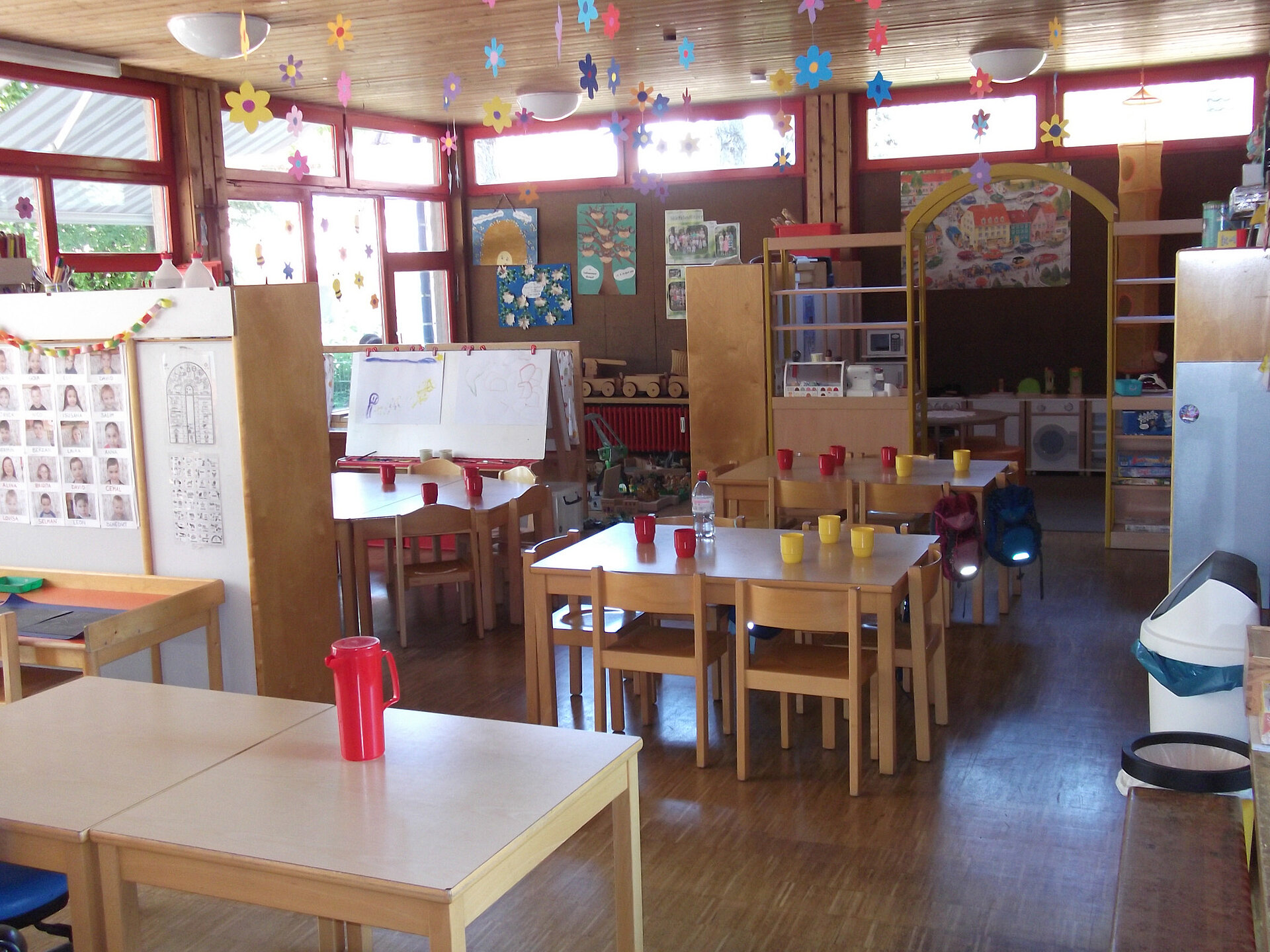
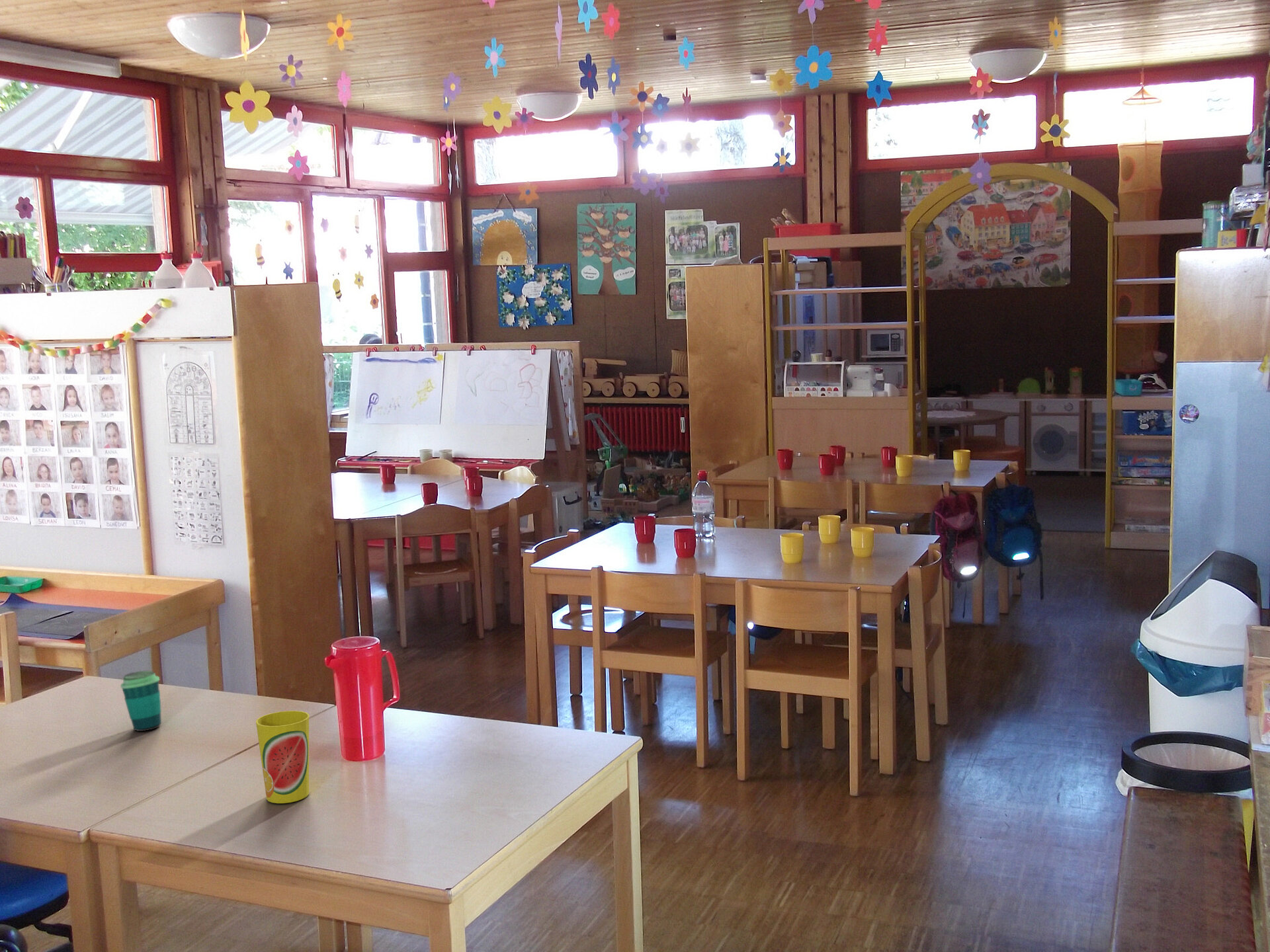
+ cup (285, 757)
+ cup (142, 701)
